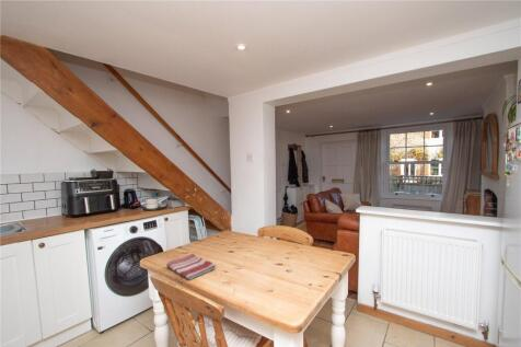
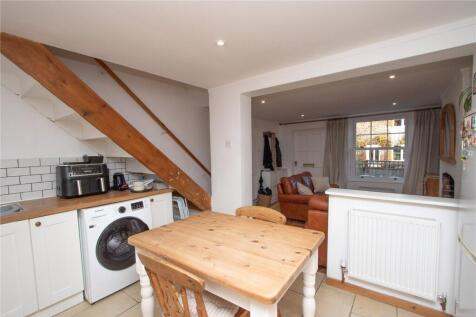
- dish towel (190, 265)
